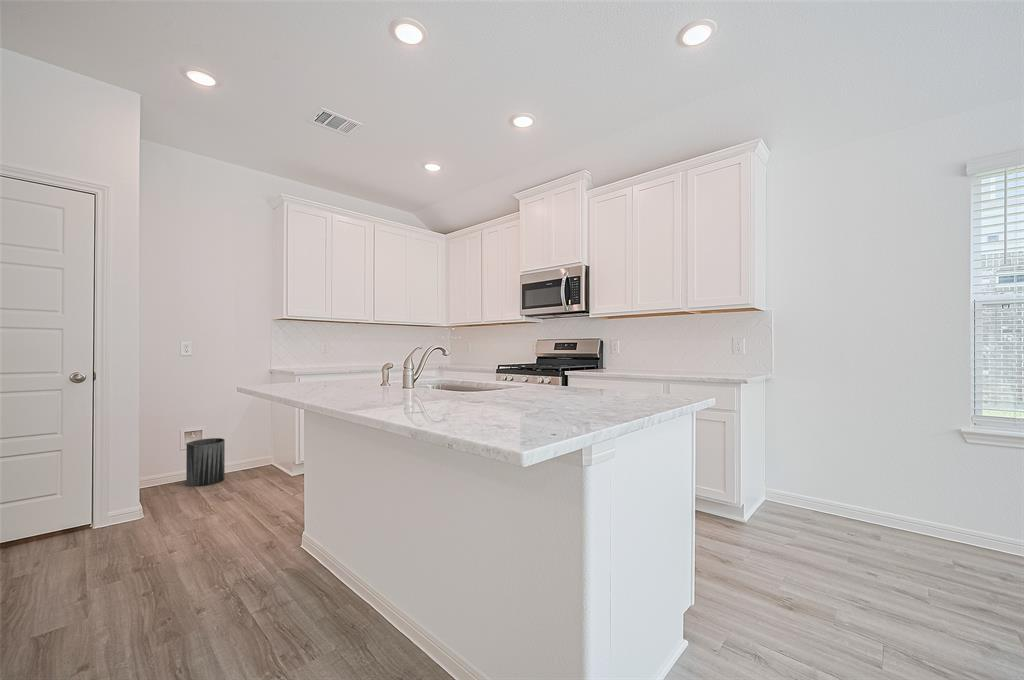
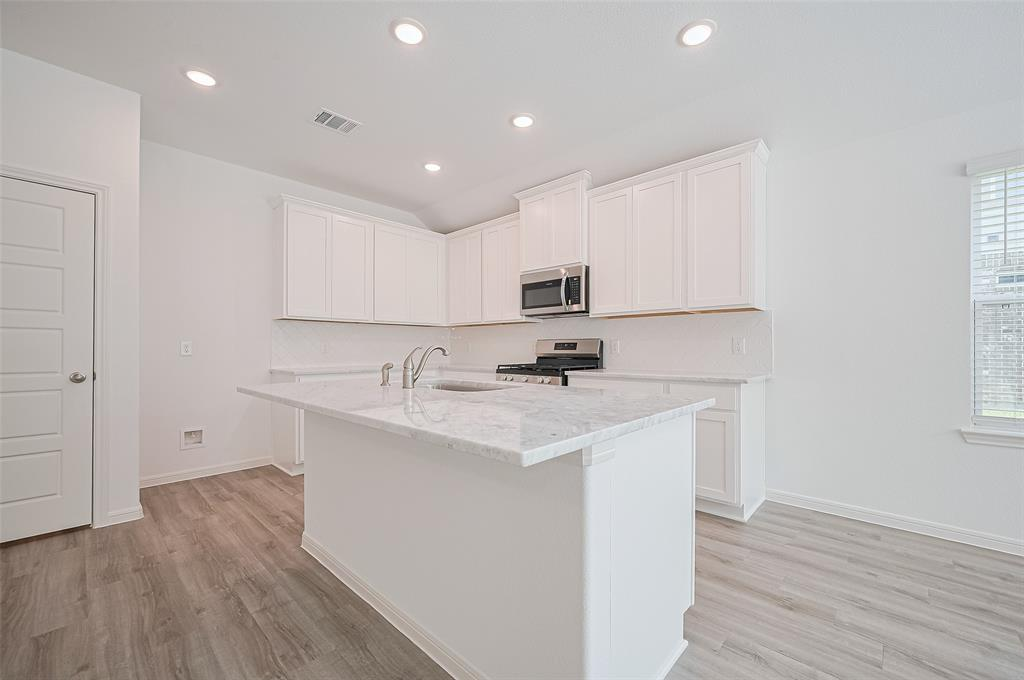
- trash can (205, 461)
